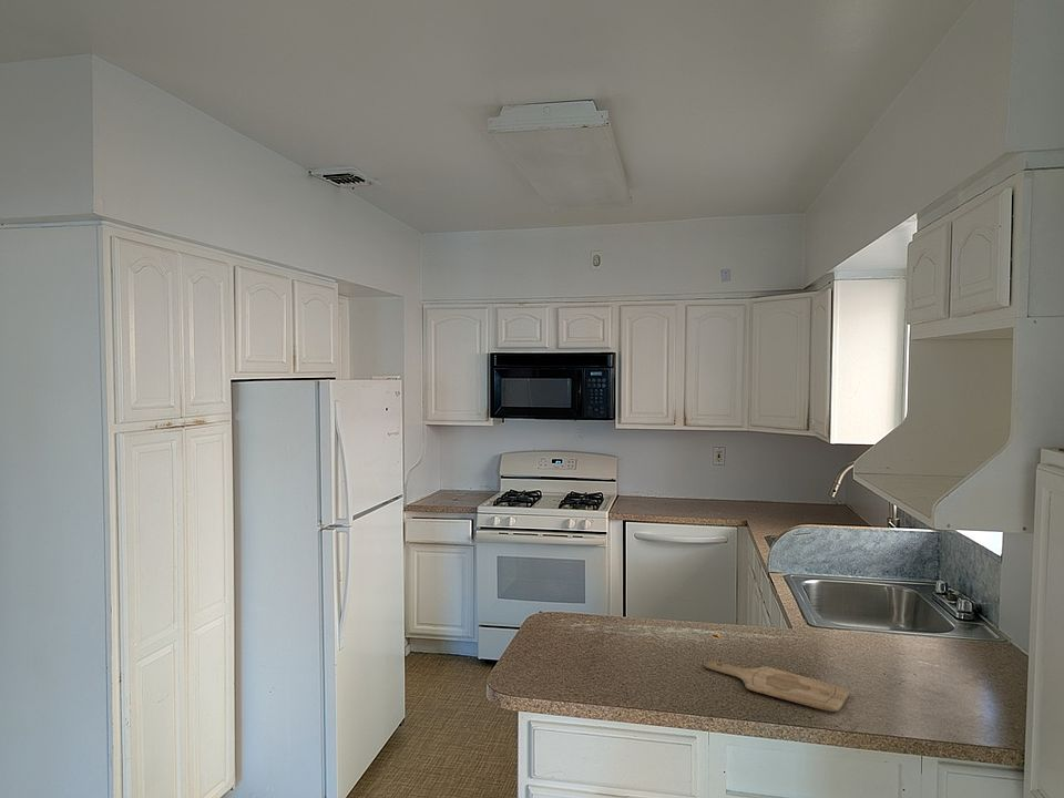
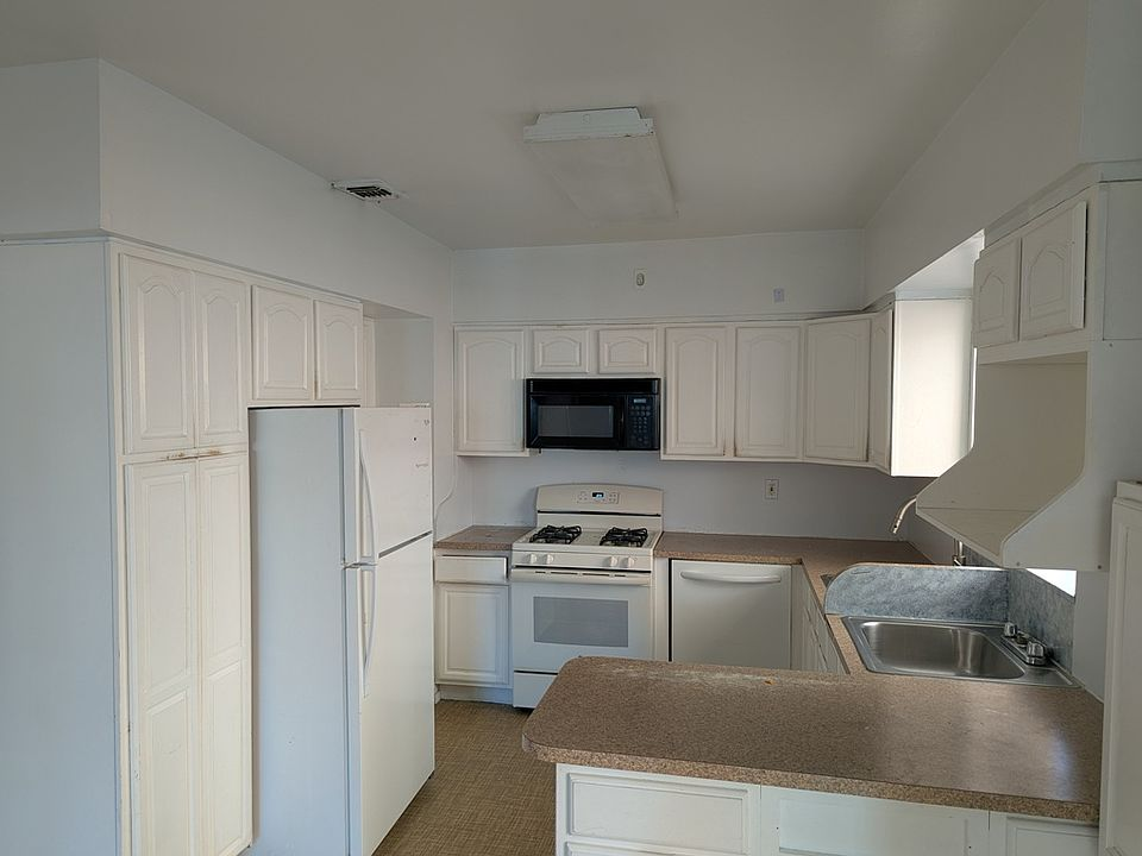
- cutting board (770, 681)
